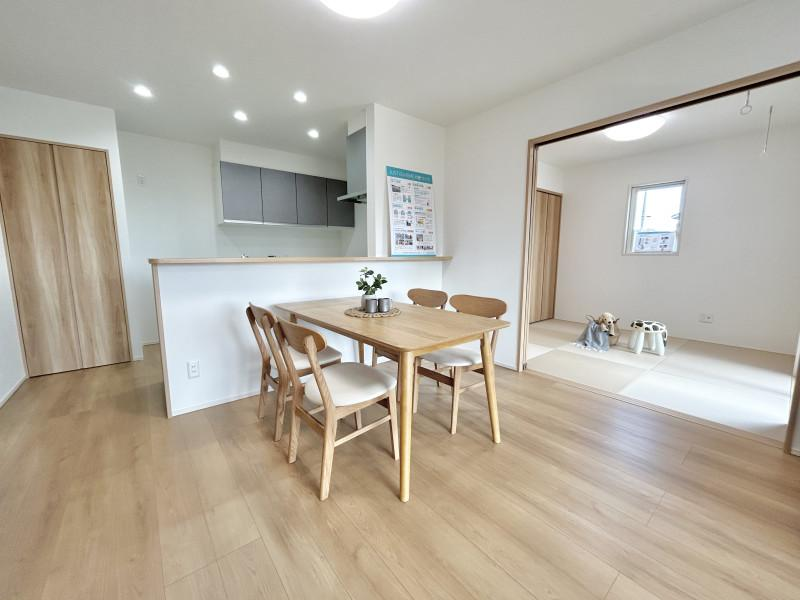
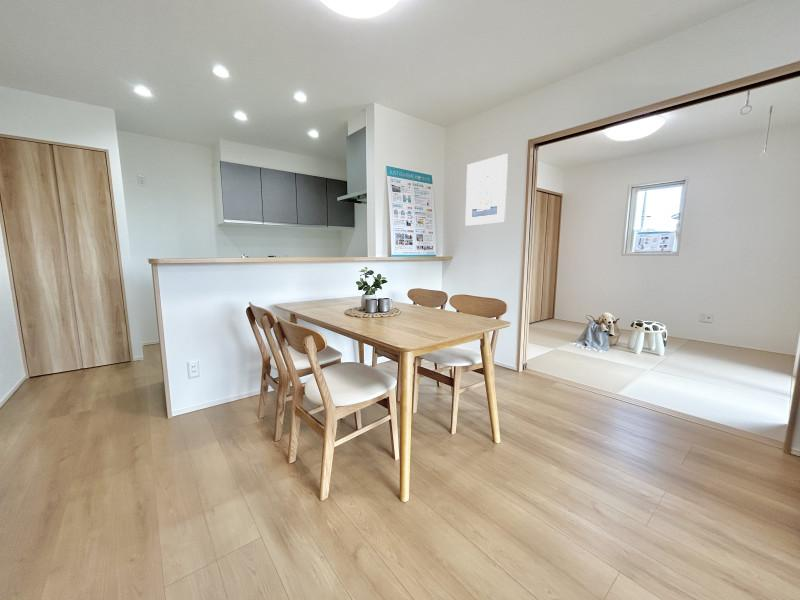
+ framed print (485, 192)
